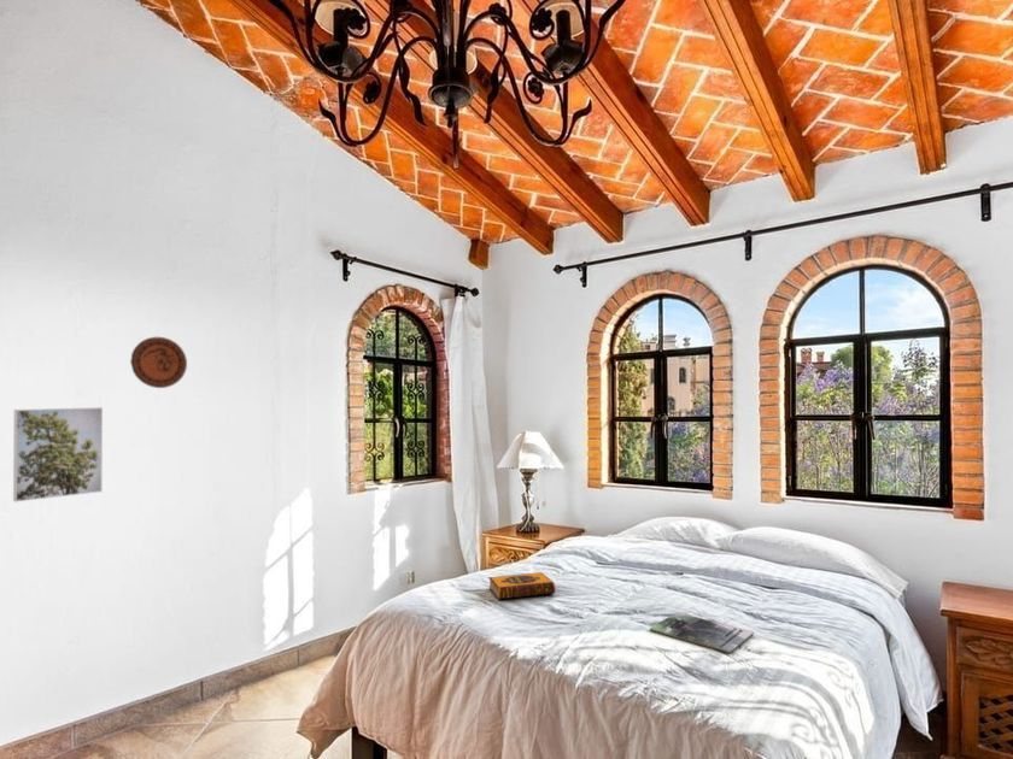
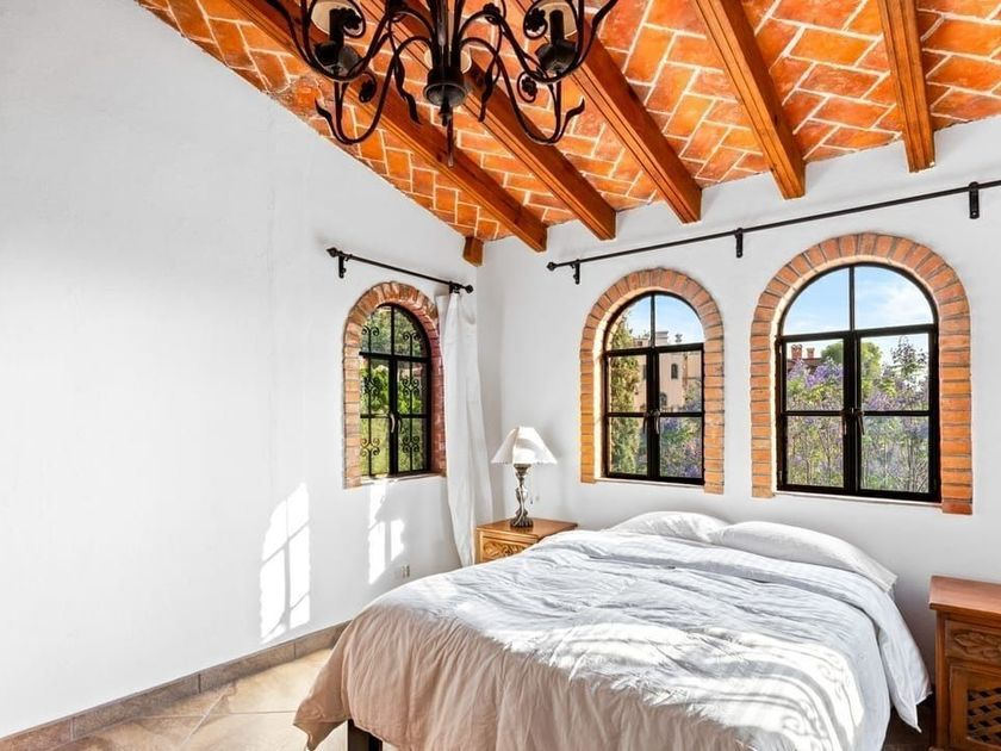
- hardback book (521, 586)
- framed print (59, 452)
- magazine (701, 630)
- decorative plate (159, 361)
